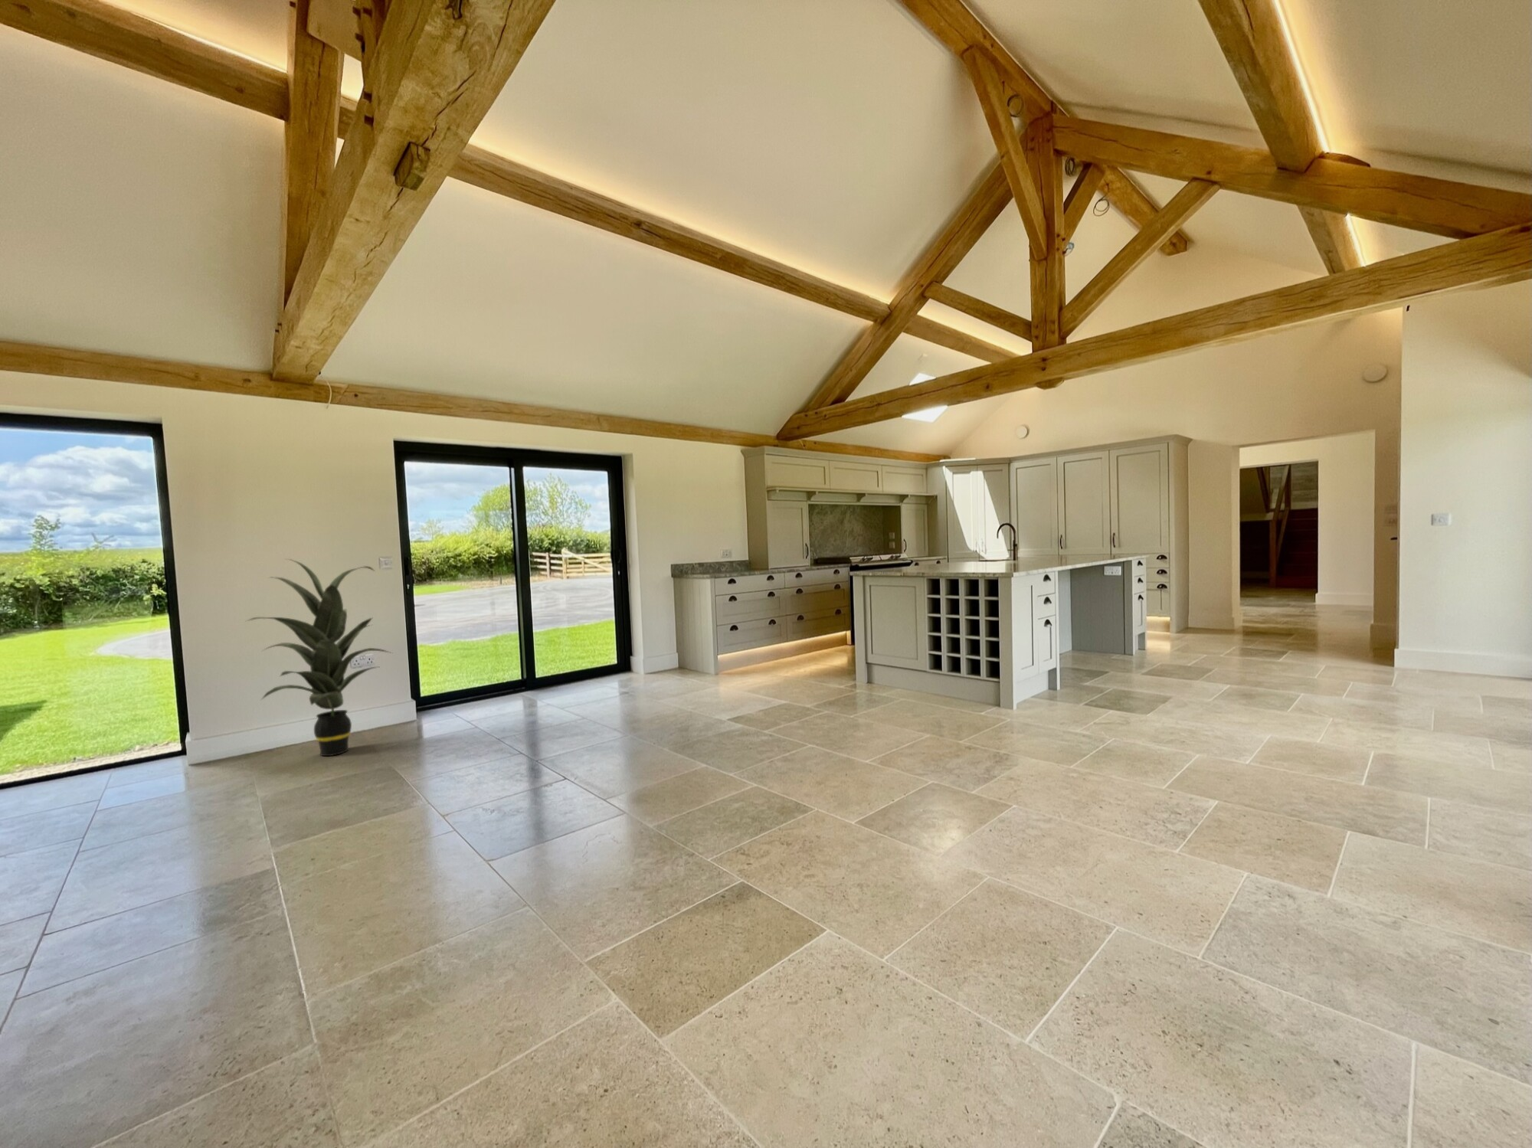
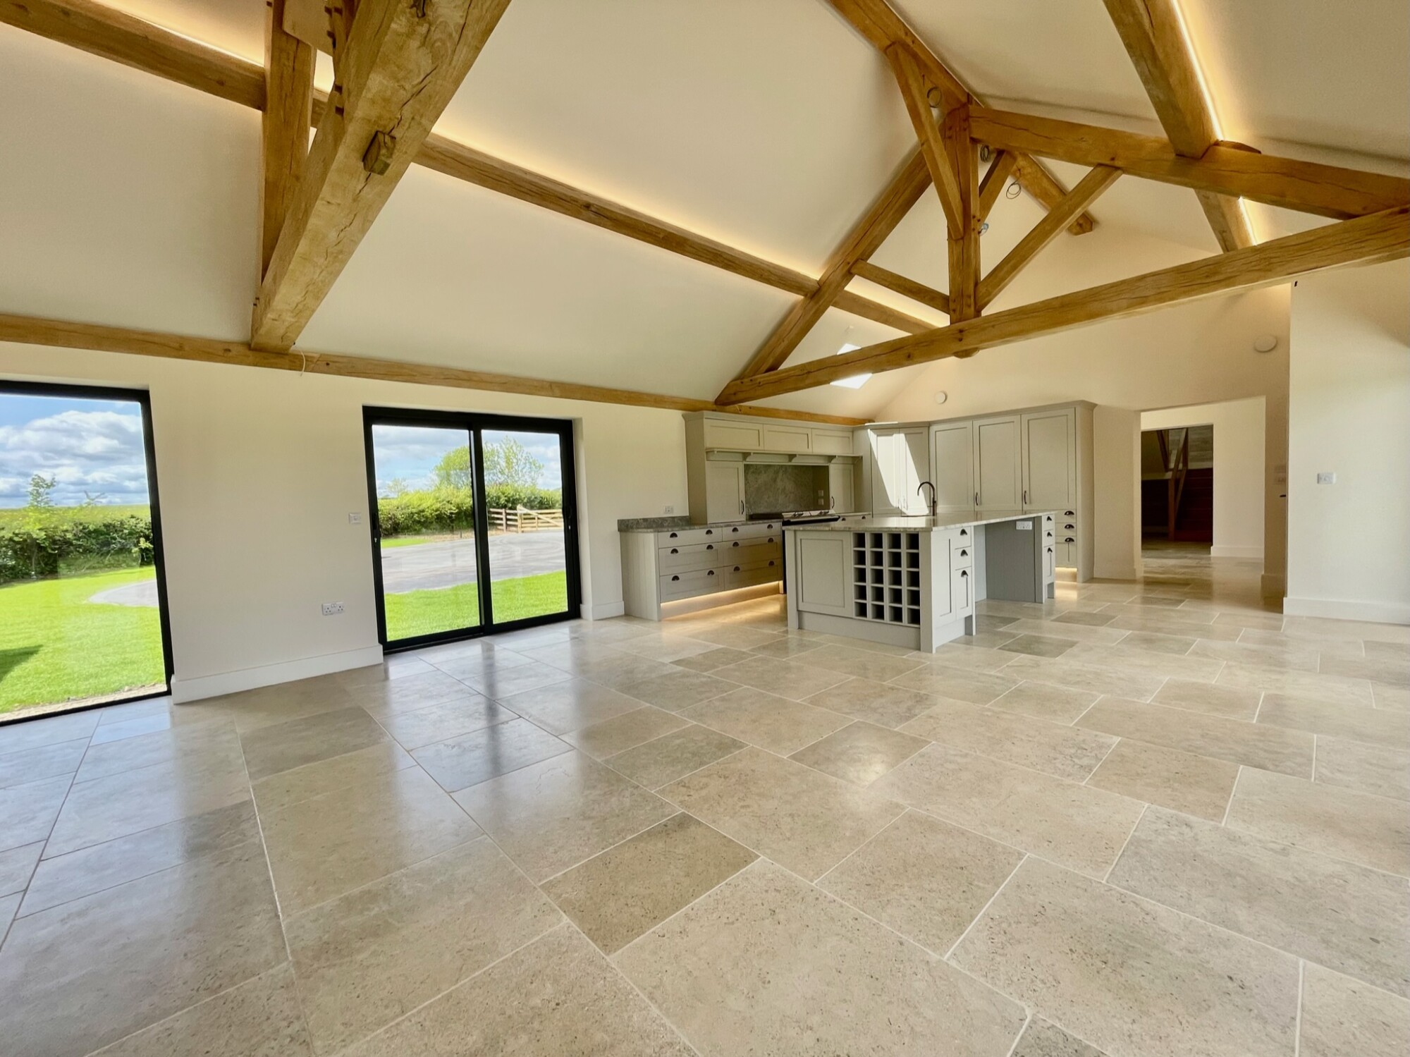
- indoor plant (318, 656)
